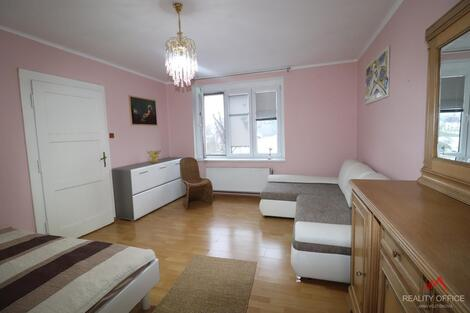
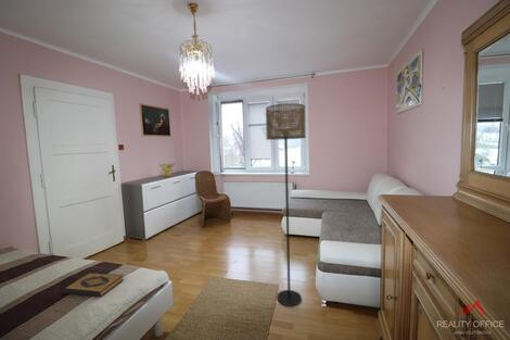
+ hardback book (94, 284)
+ floor lamp (286, 205)
